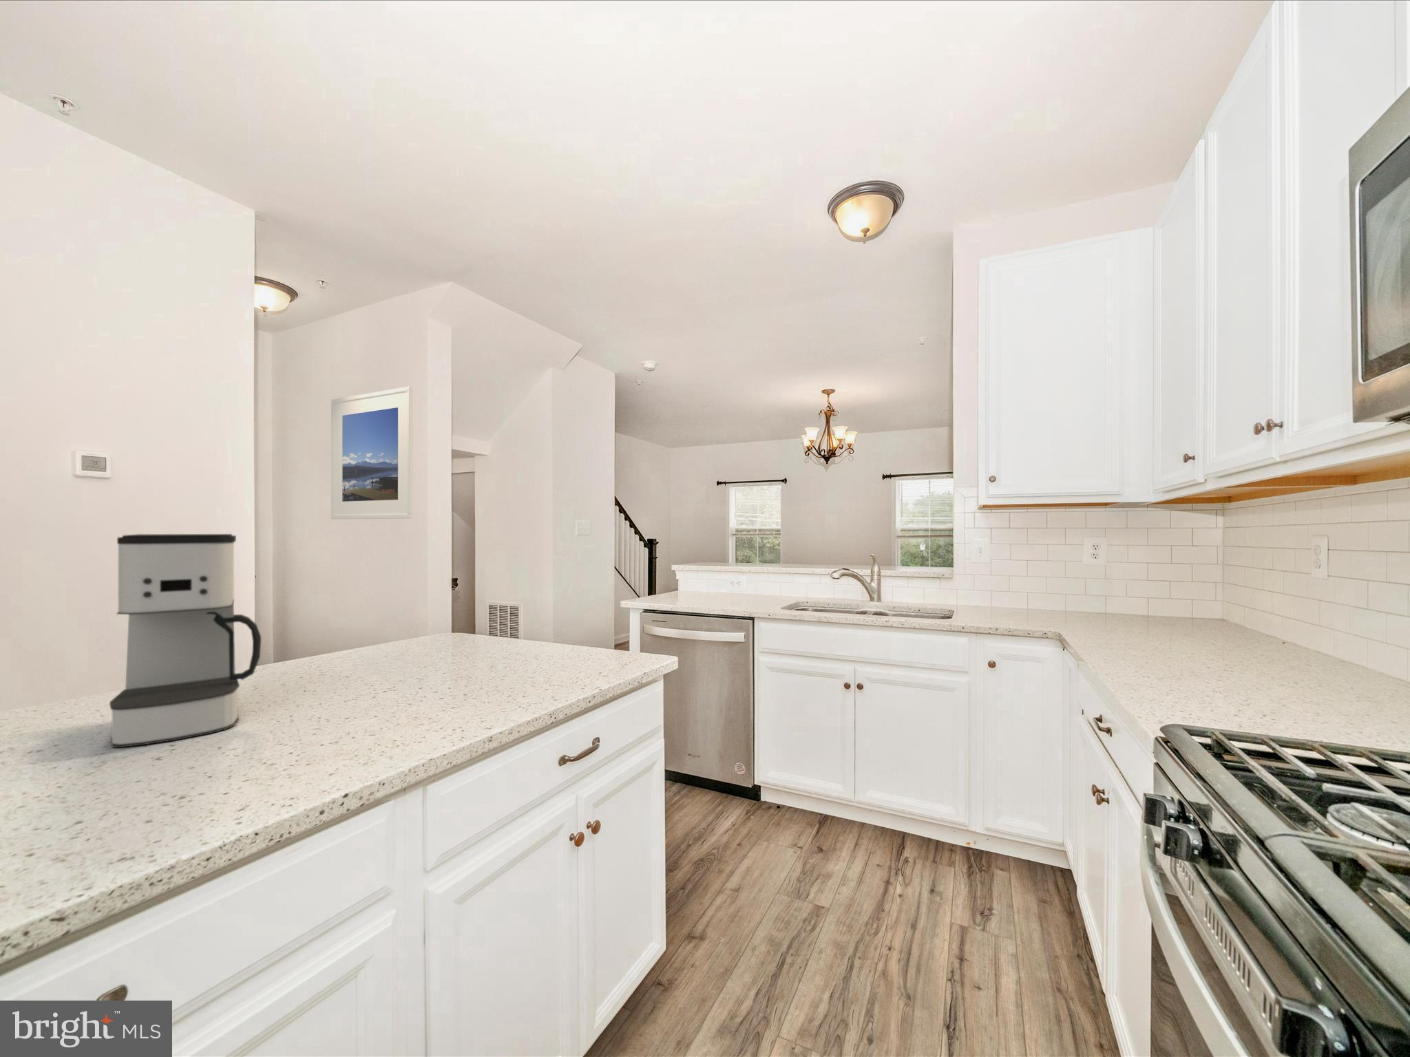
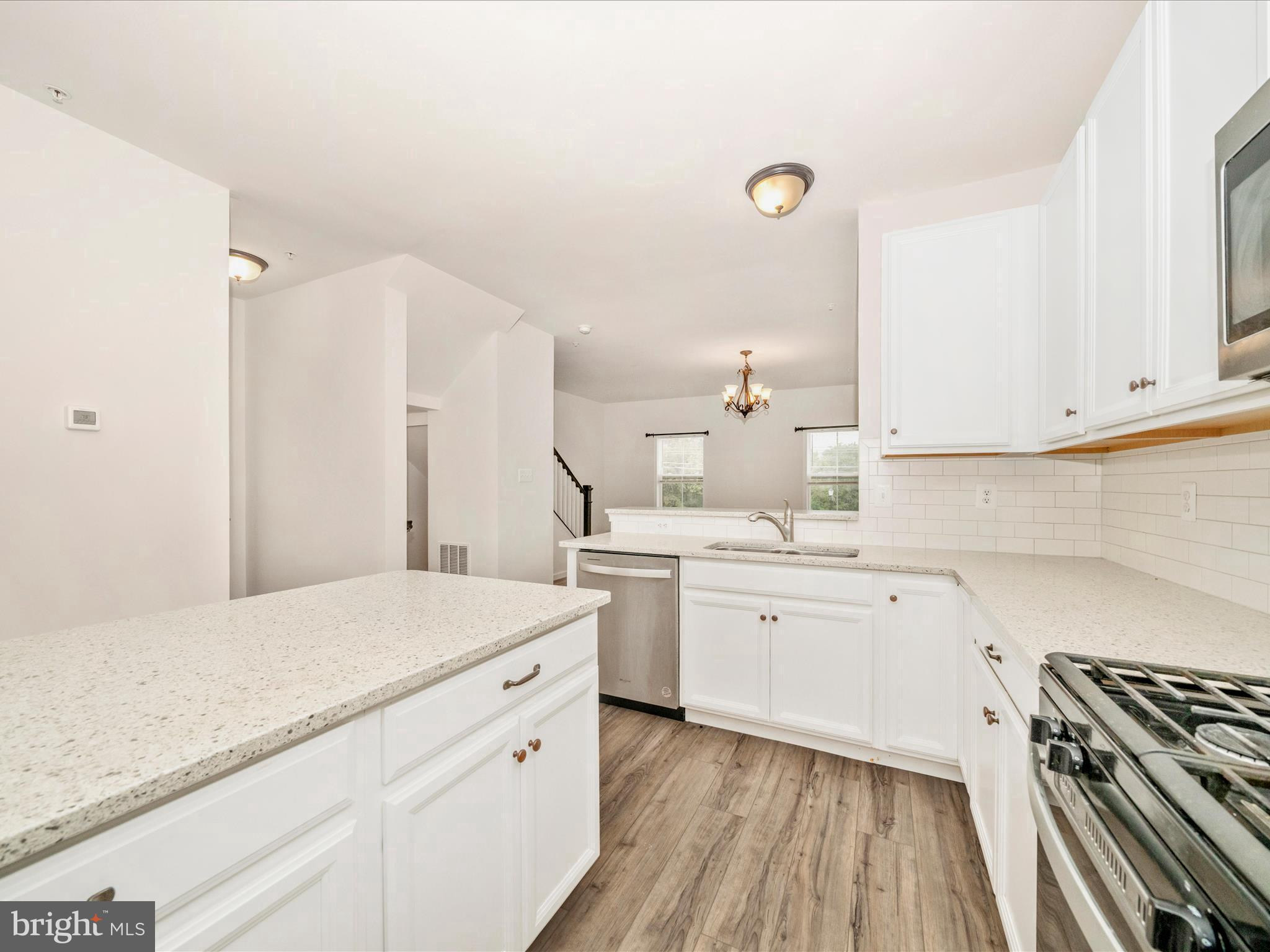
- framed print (370, 455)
- coffee maker (191, 628)
